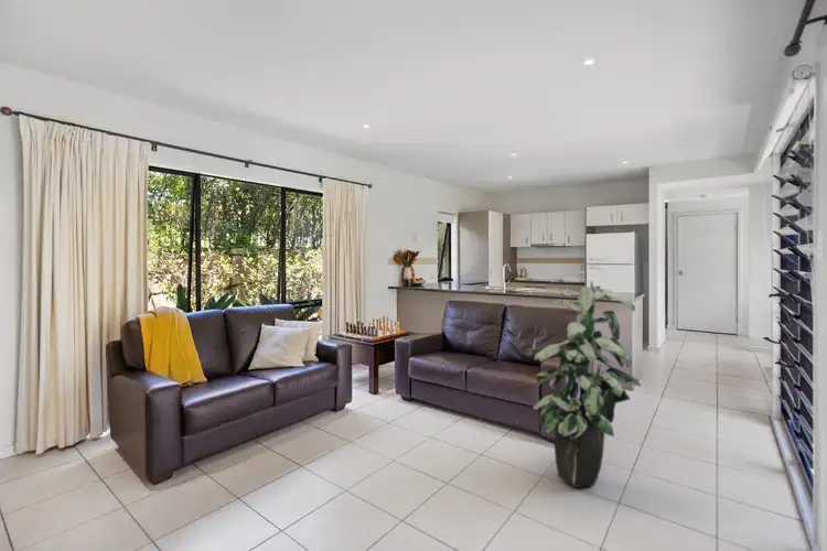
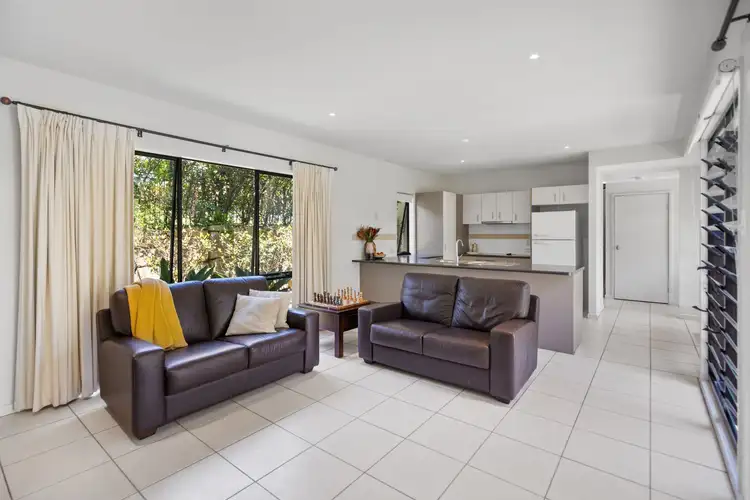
- indoor plant (578, 377)
